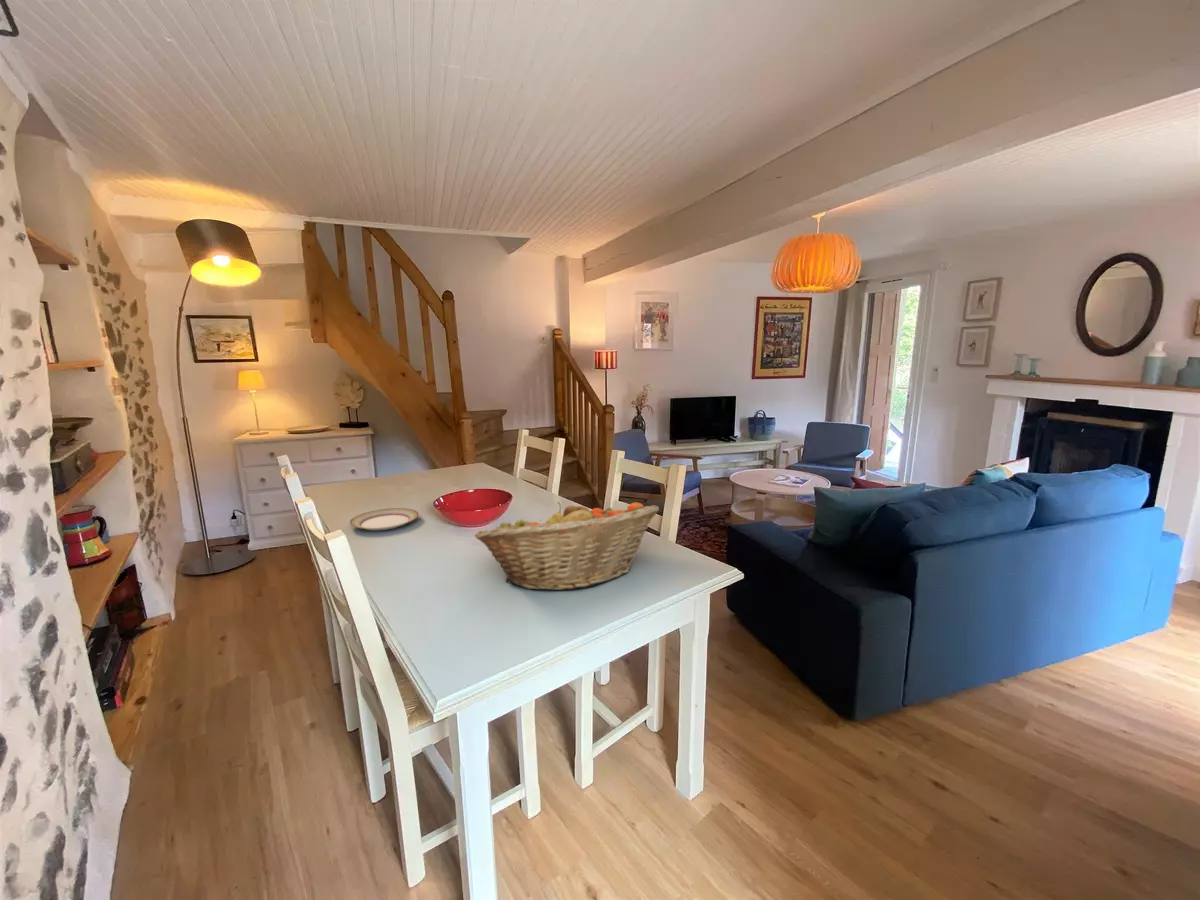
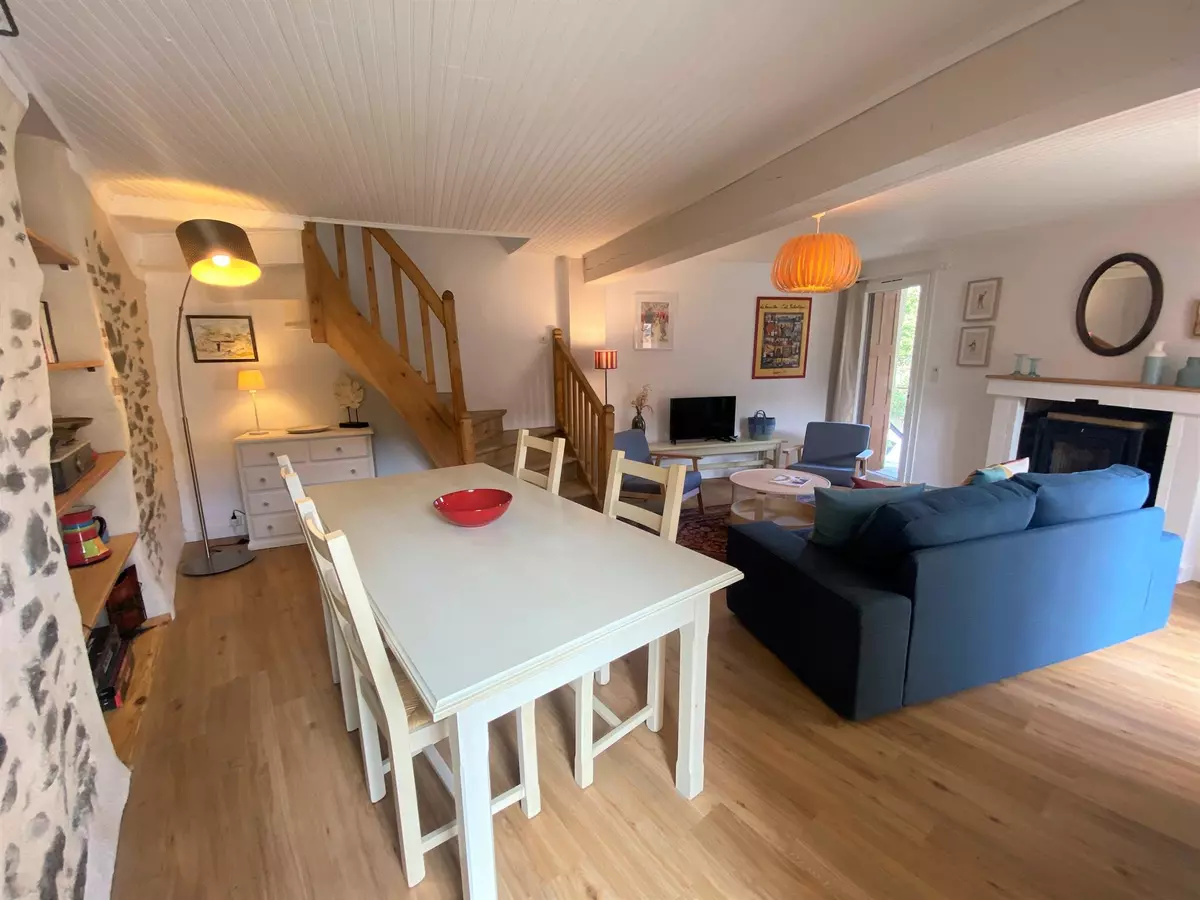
- plate (385, 520)
- fruit basket (569, 535)
